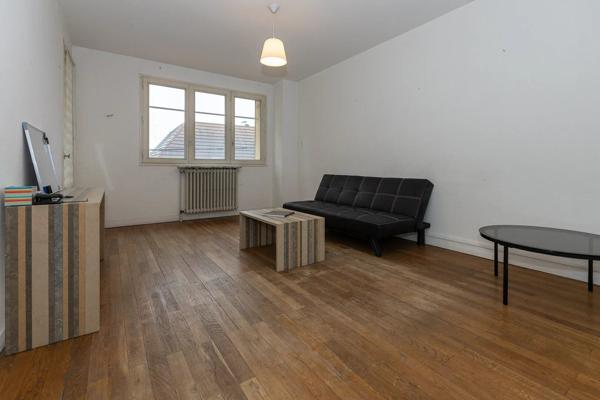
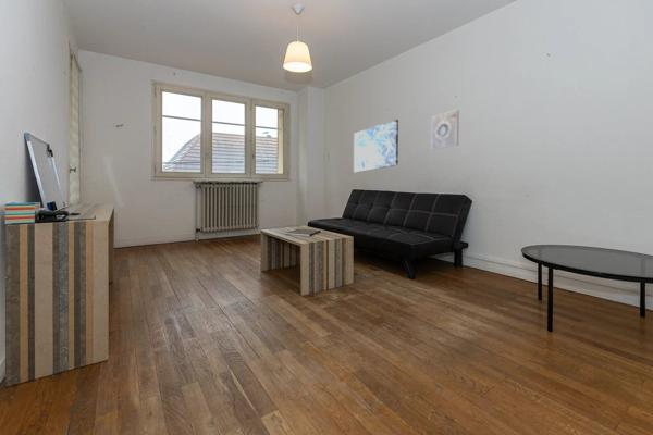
+ wall art (373, 148)
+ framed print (444, 130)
